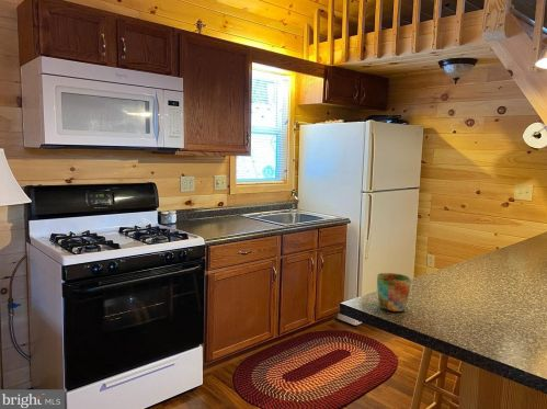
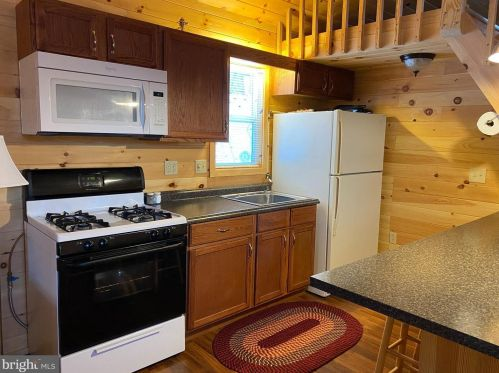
- mug (395, 291)
